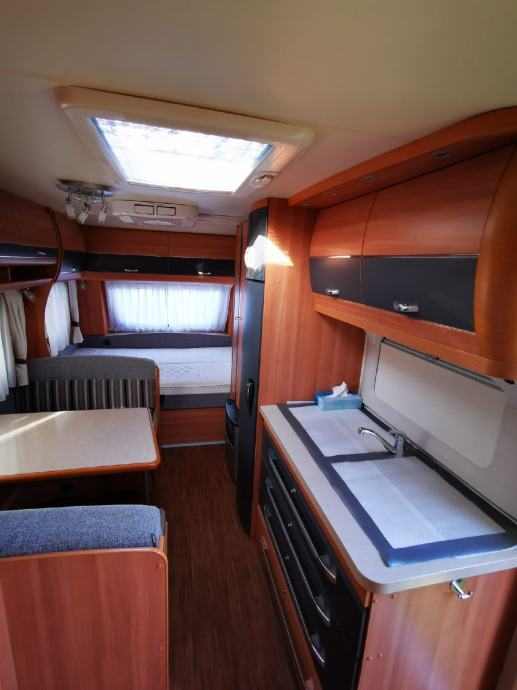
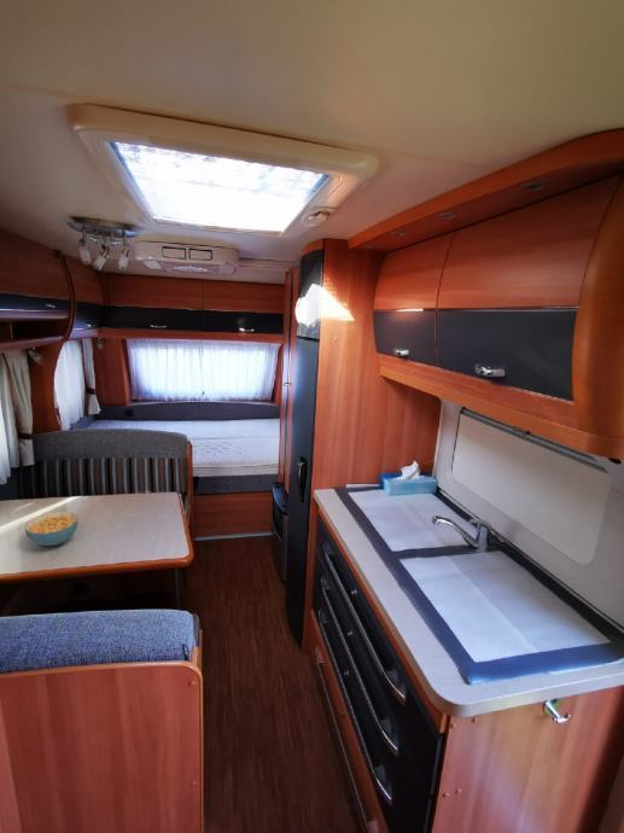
+ cereal bowl (53, 531)
